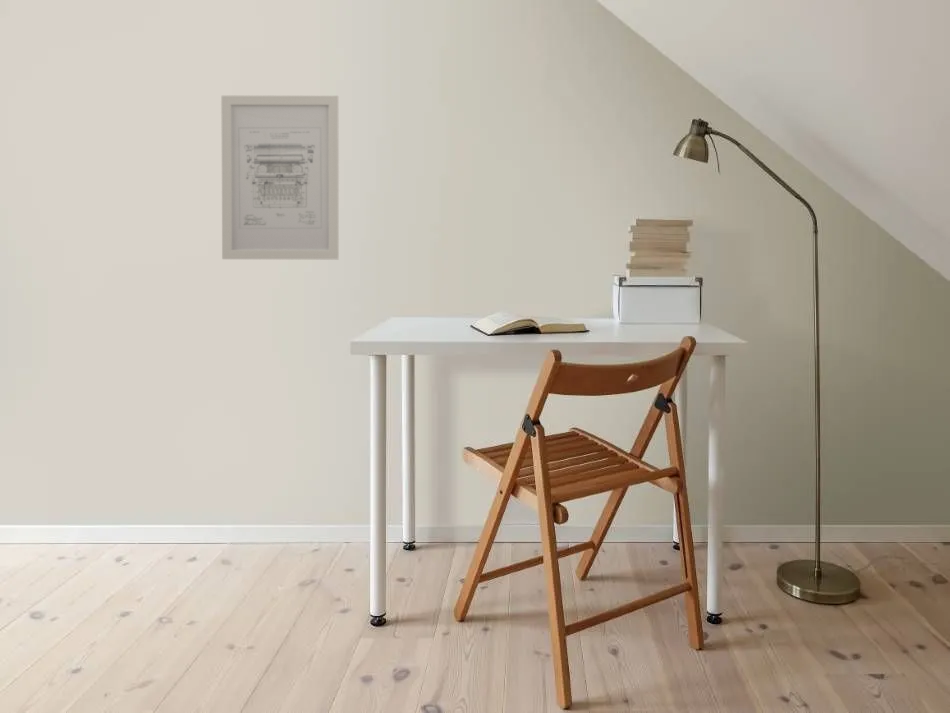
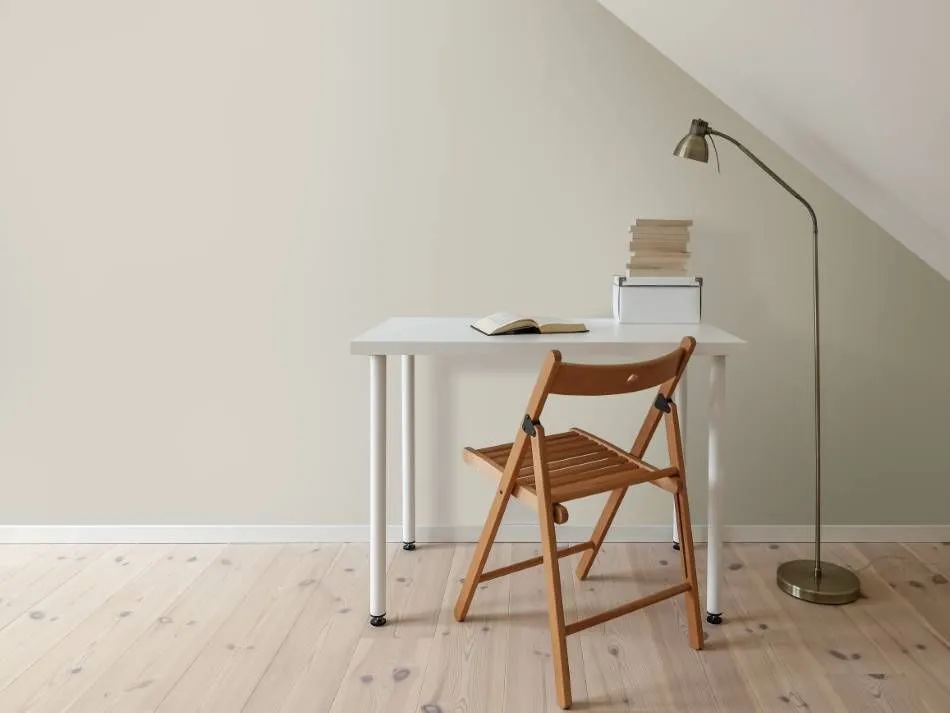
- wall art (280, 177)
